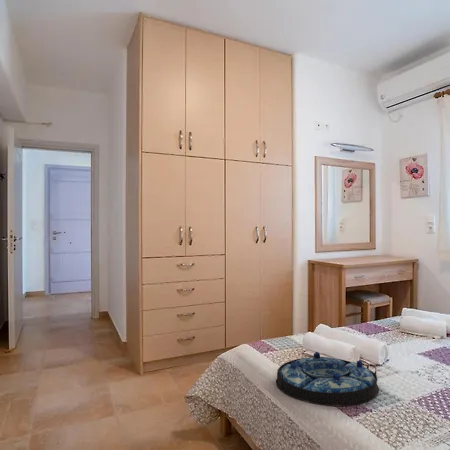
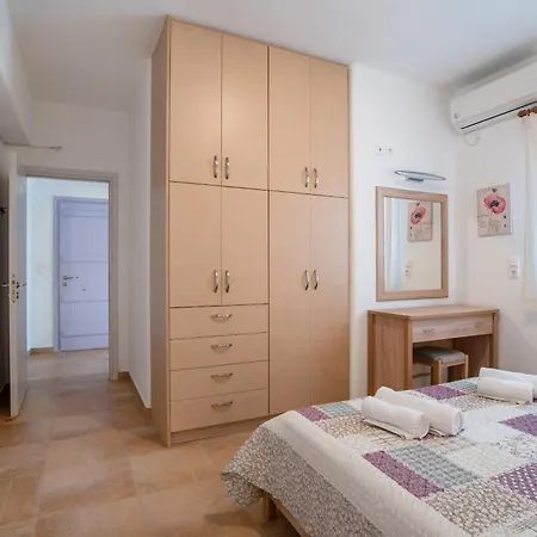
- serving tray (326, 372)
